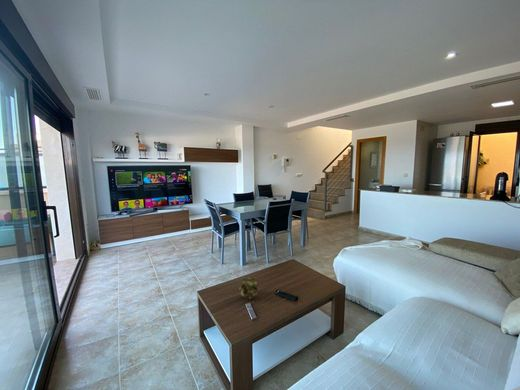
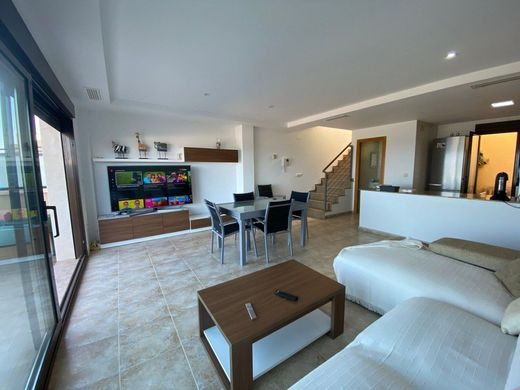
- decorative ball (249, 287)
